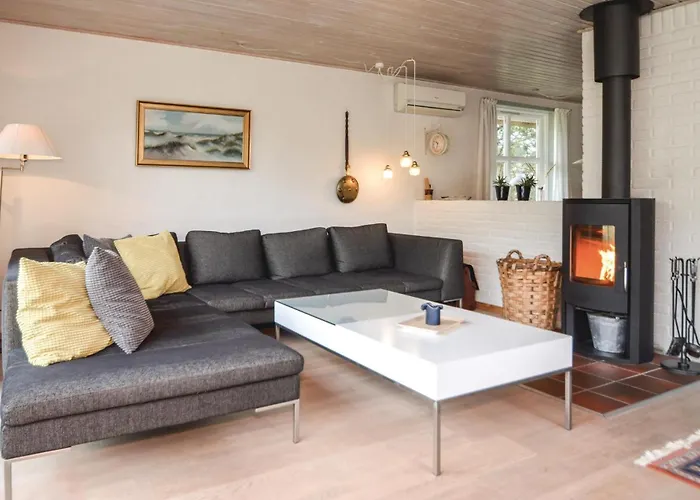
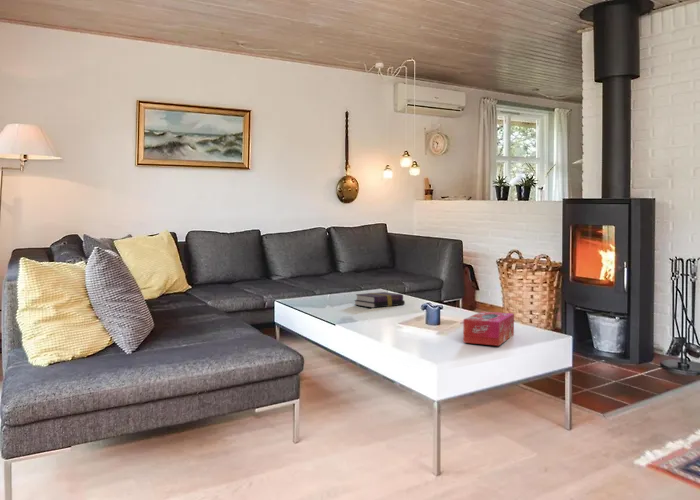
+ tissue box (489, 327)
+ book (379, 299)
